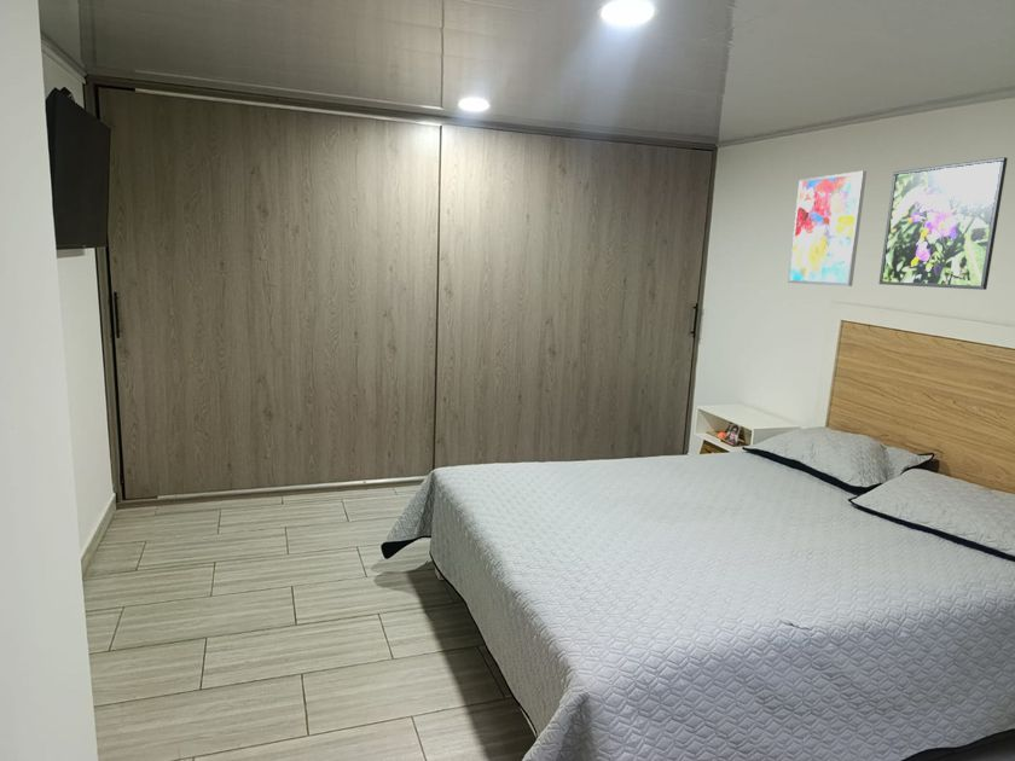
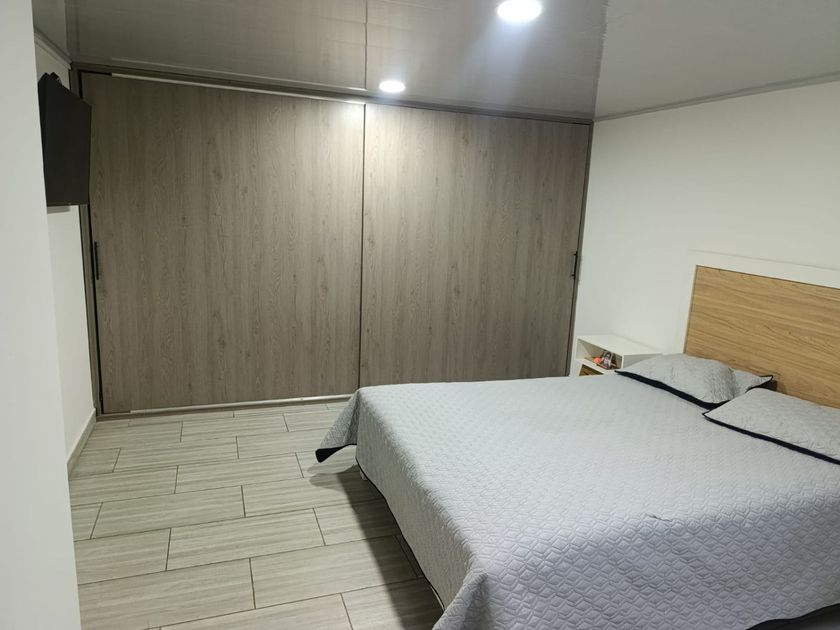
- wall art (824, 231)
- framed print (936, 226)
